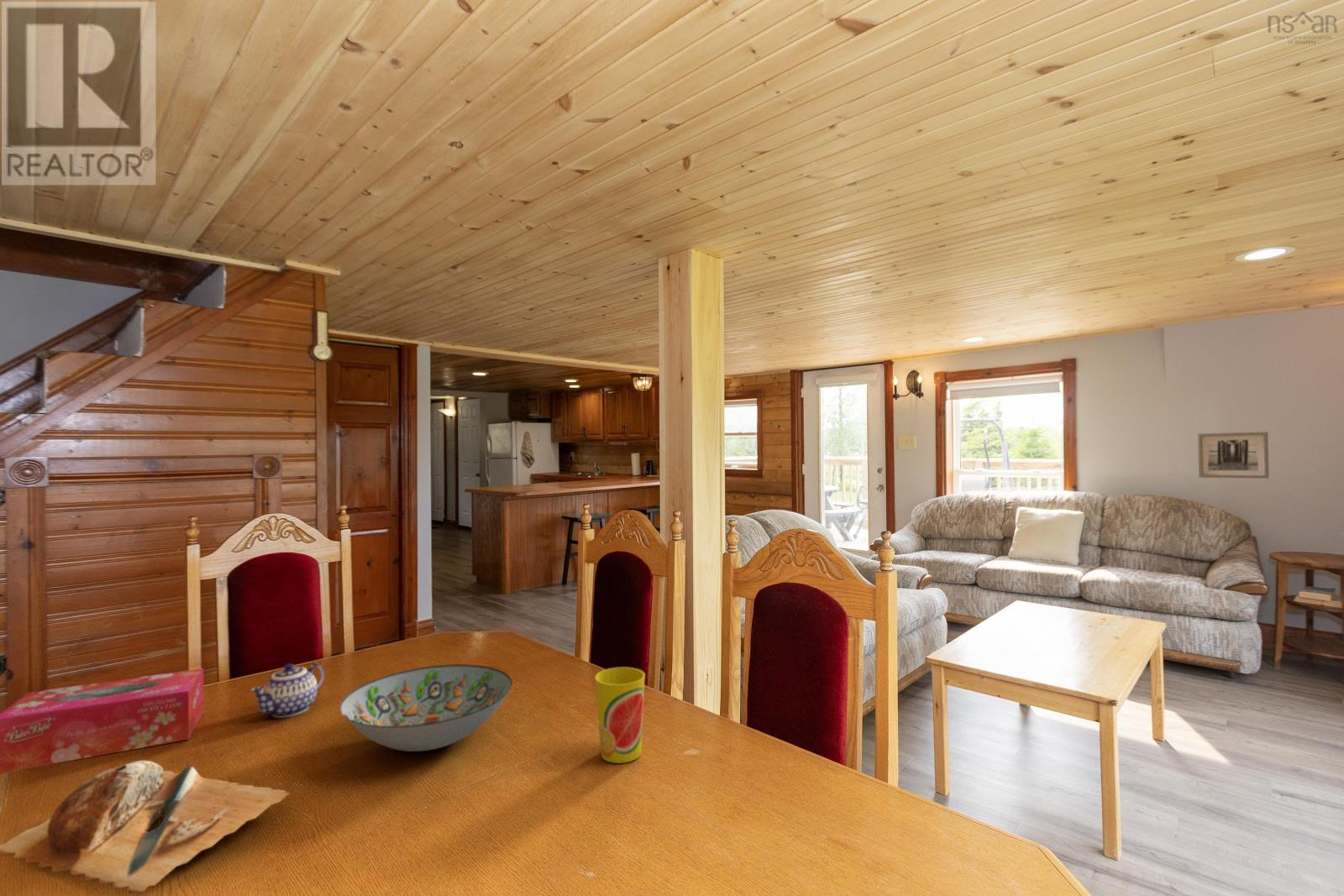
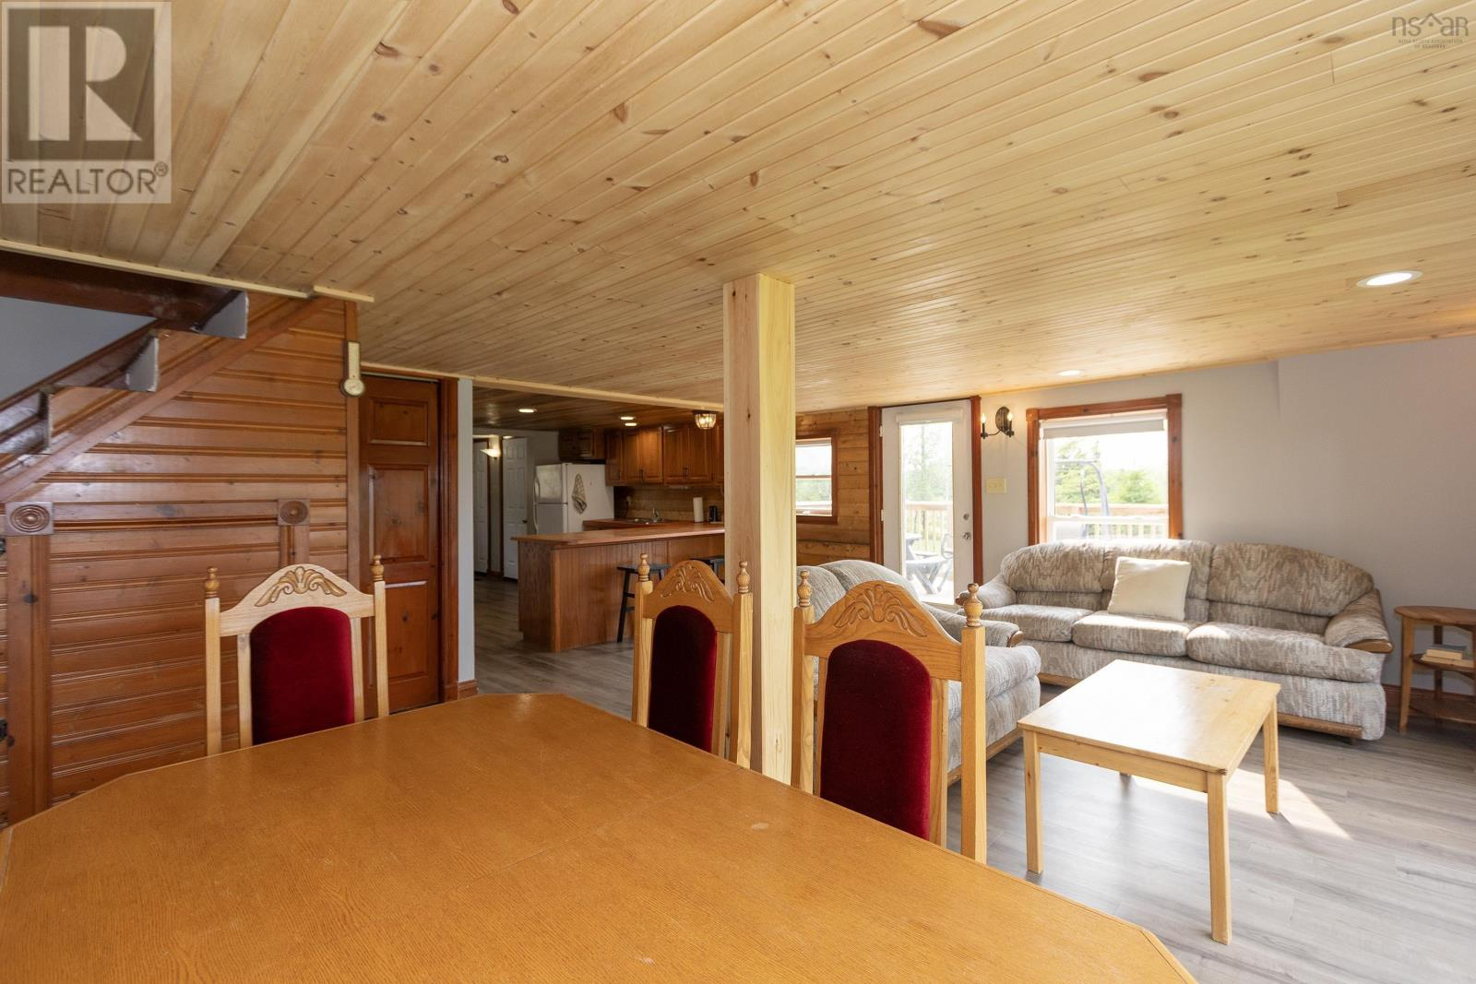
- wall art (1232, 455)
- teapot (290, 687)
- tissue box (108, 715)
- decorative bowl (430, 715)
- cup (620, 714)
- chopping board (149, 802)
